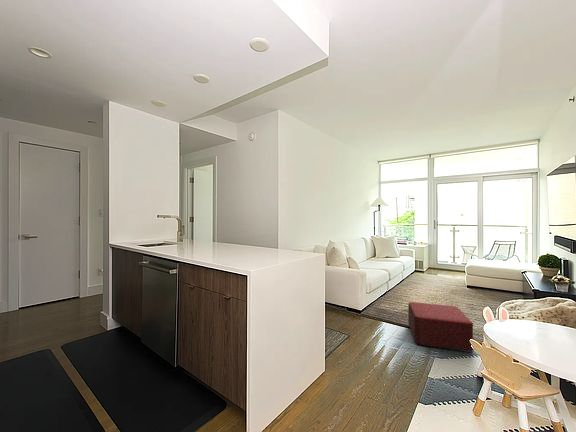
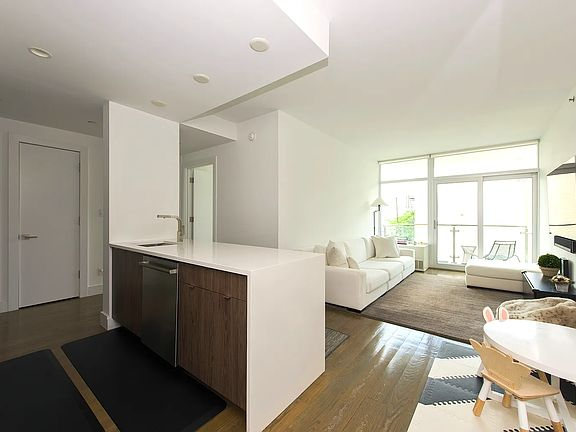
- ottoman (437, 324)
